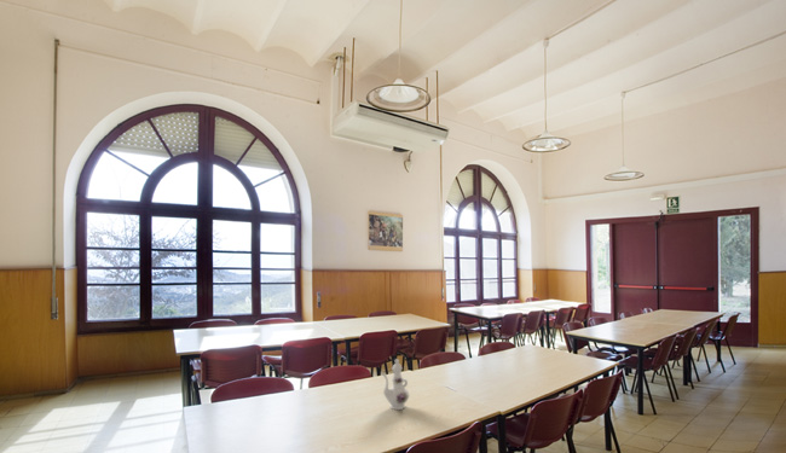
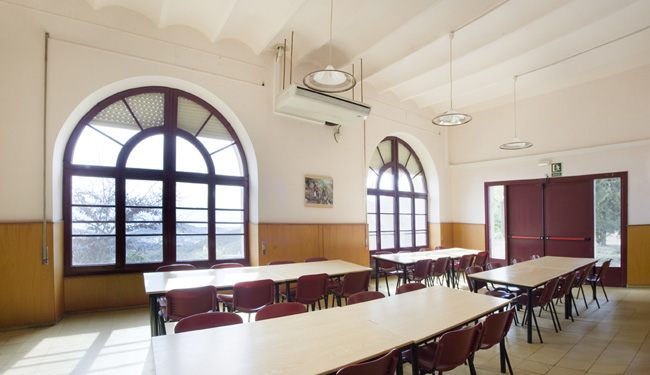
- chinaware (394, 383)
